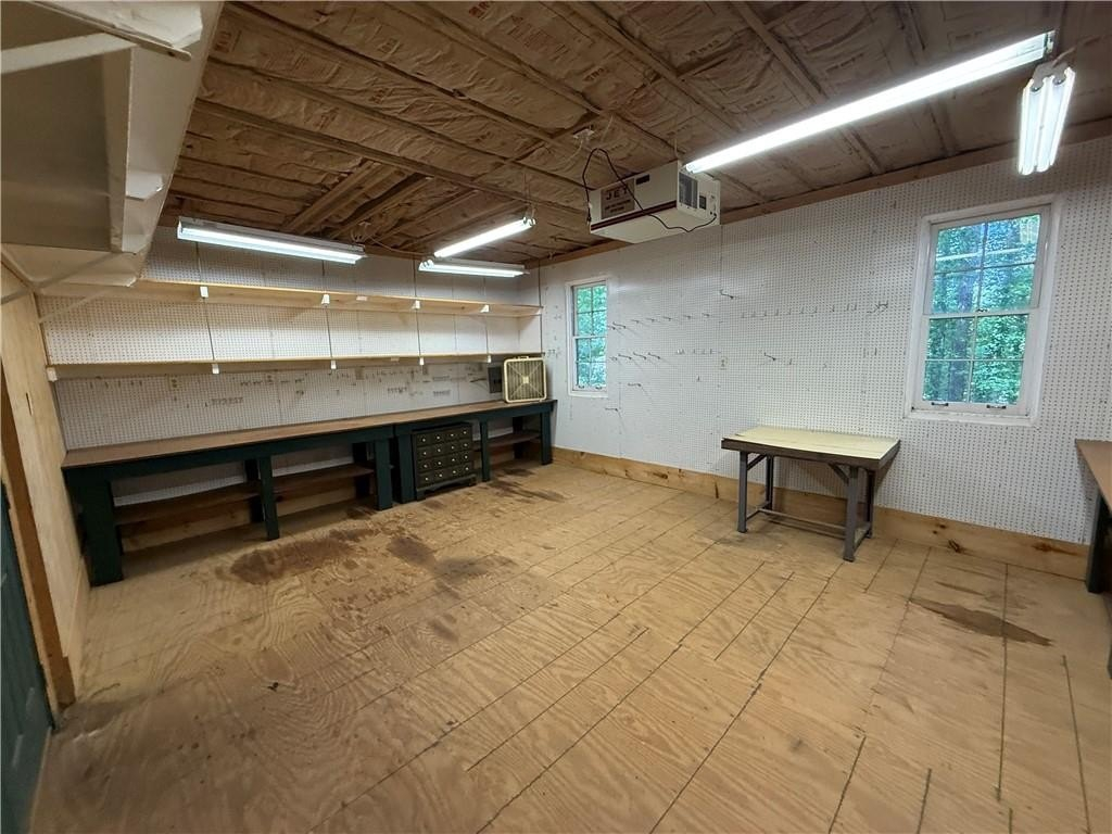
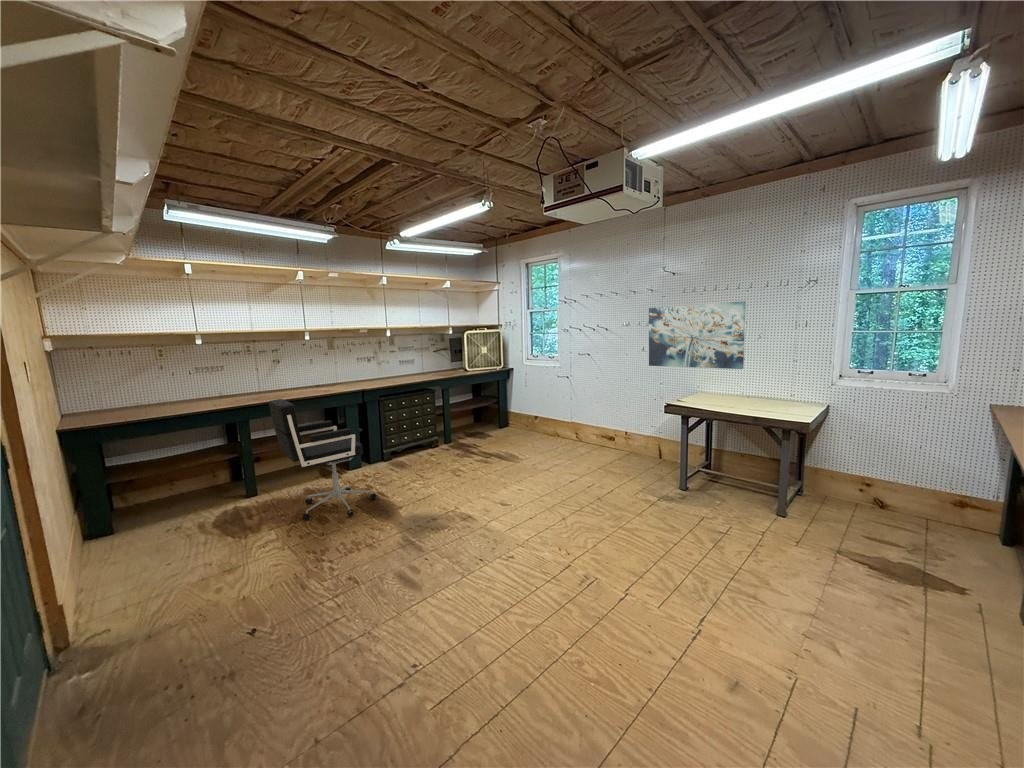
+ office chair (321, 453)
+ wall art (692, 336)
